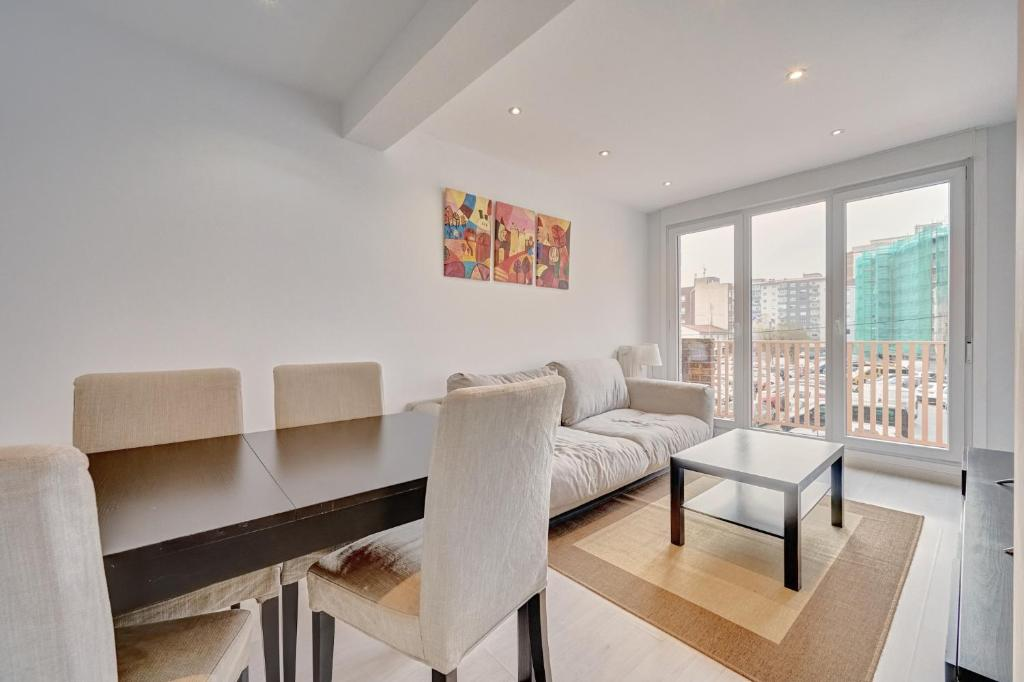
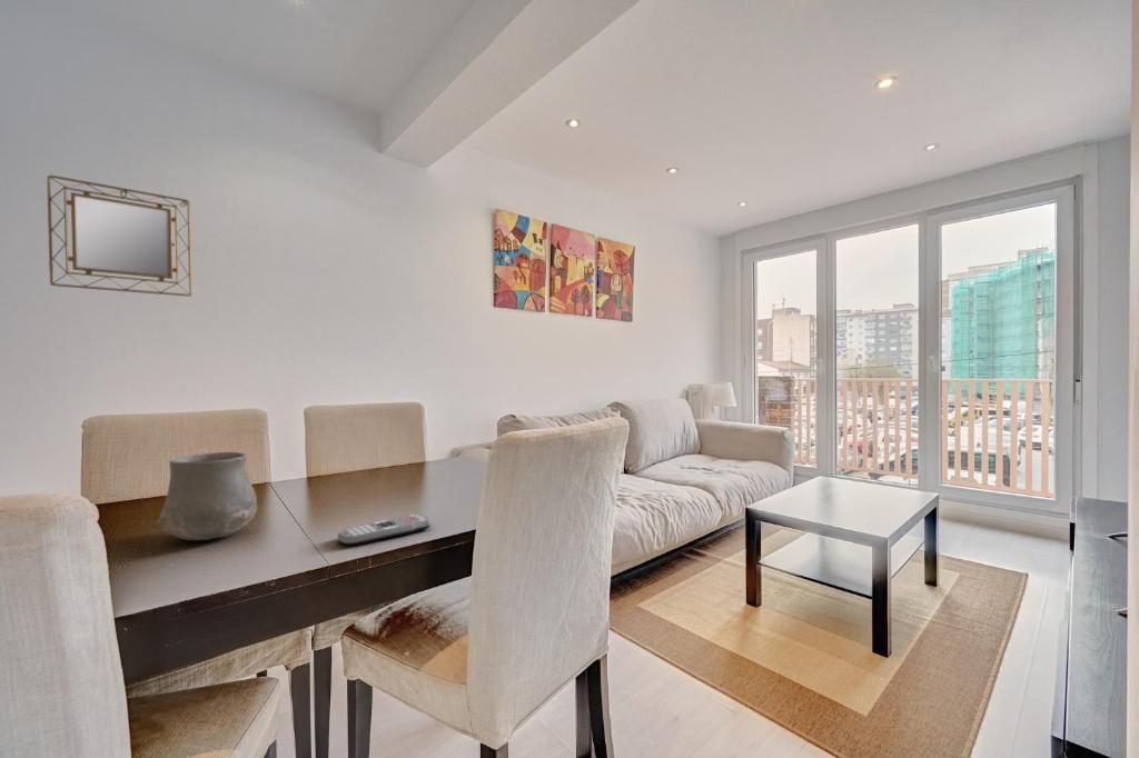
+ home mirror (125, 239)
+ ceramic cup (209, 496)
+ remote control (385, 529)
